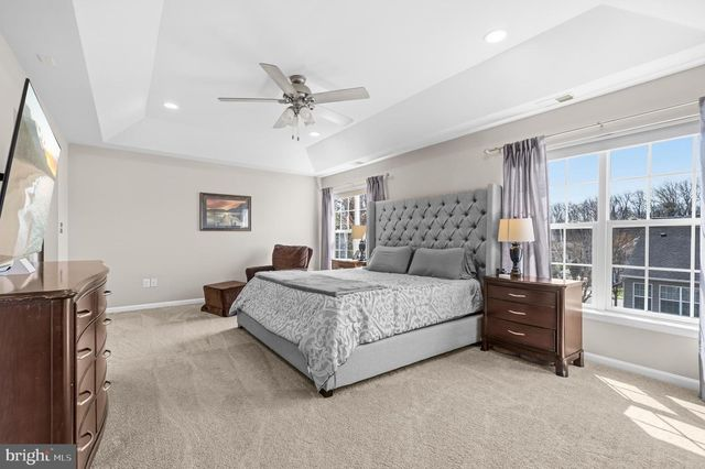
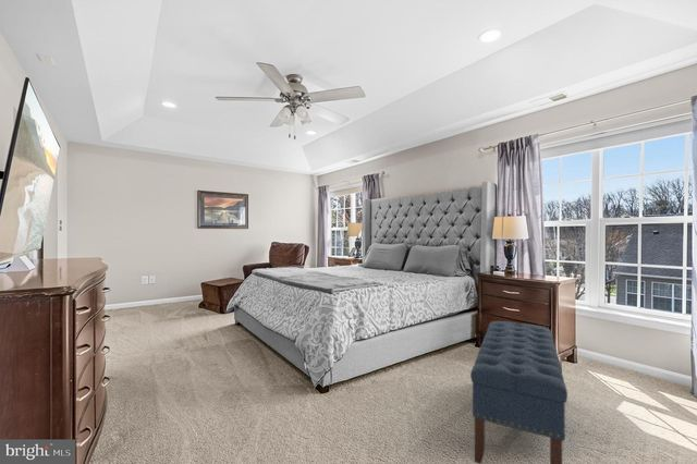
+ bench (517, 381)
